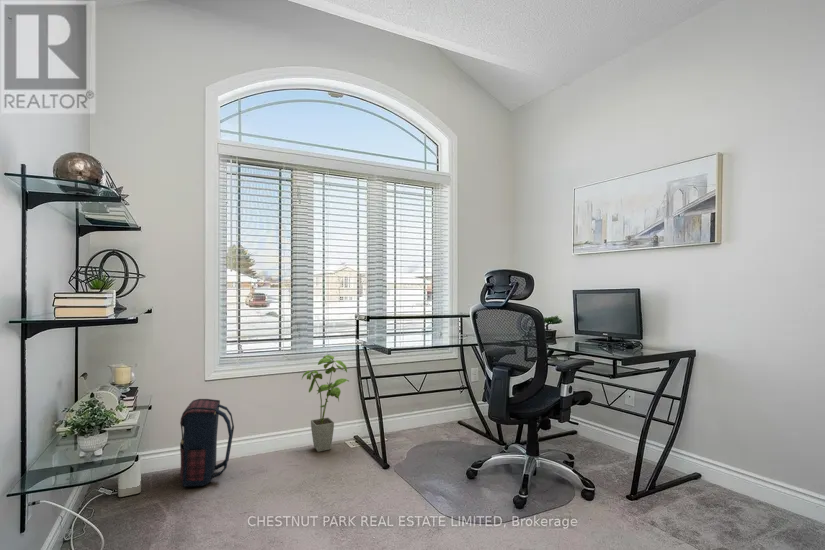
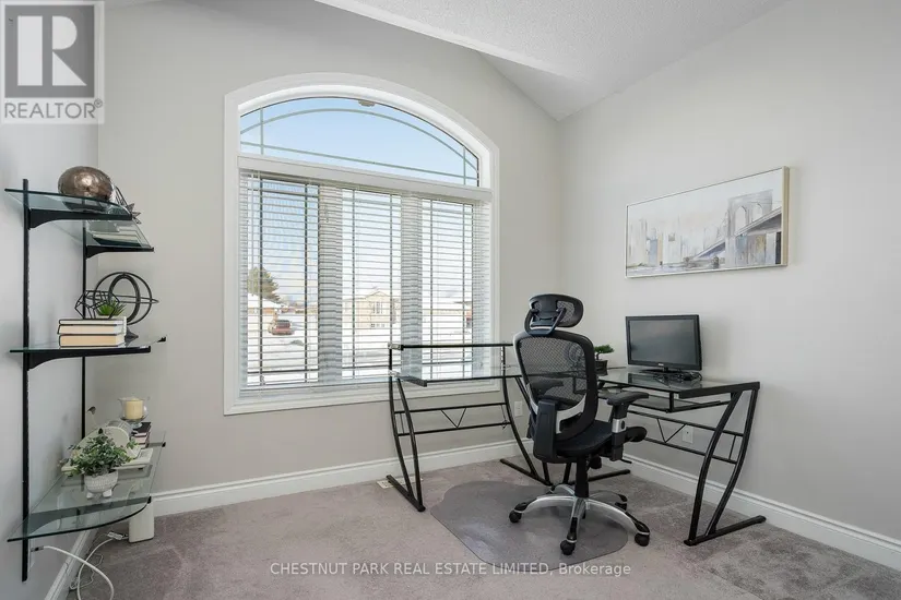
- satchel (207, 439)
- house plant (327, 401)
